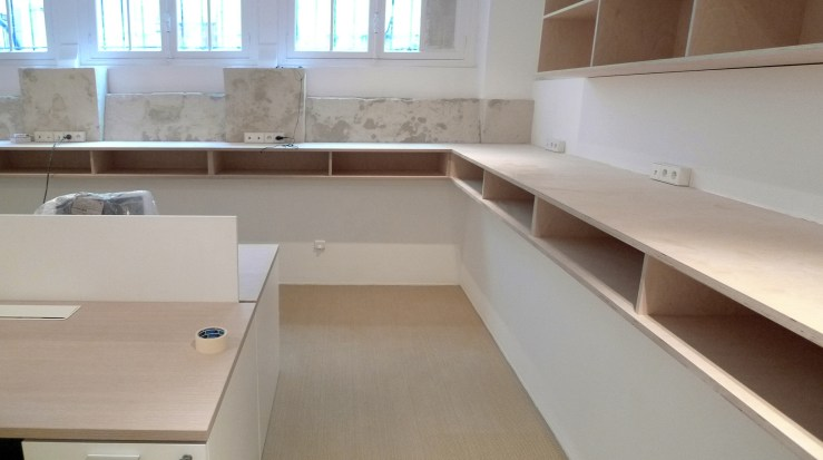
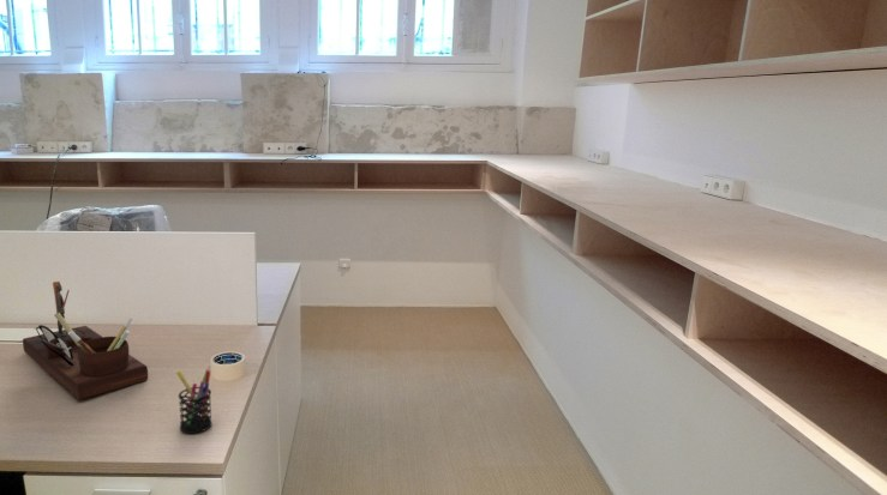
+ pen holder (198, 396)
+ desk organizer (82, 332)
